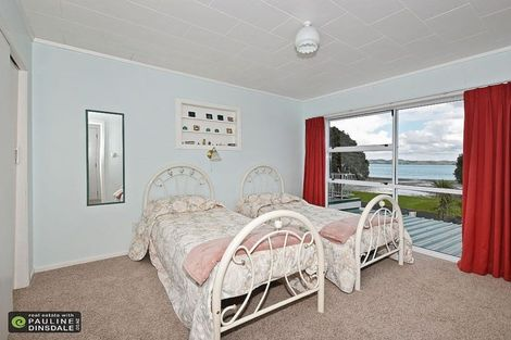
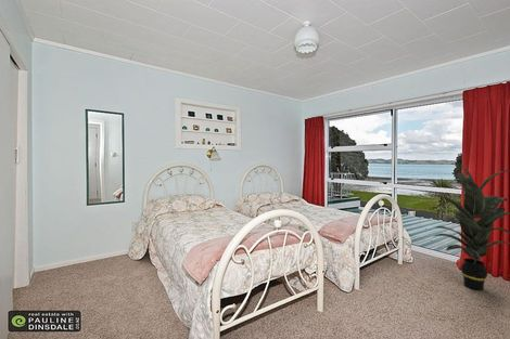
+ indoor plant (470, 223)
